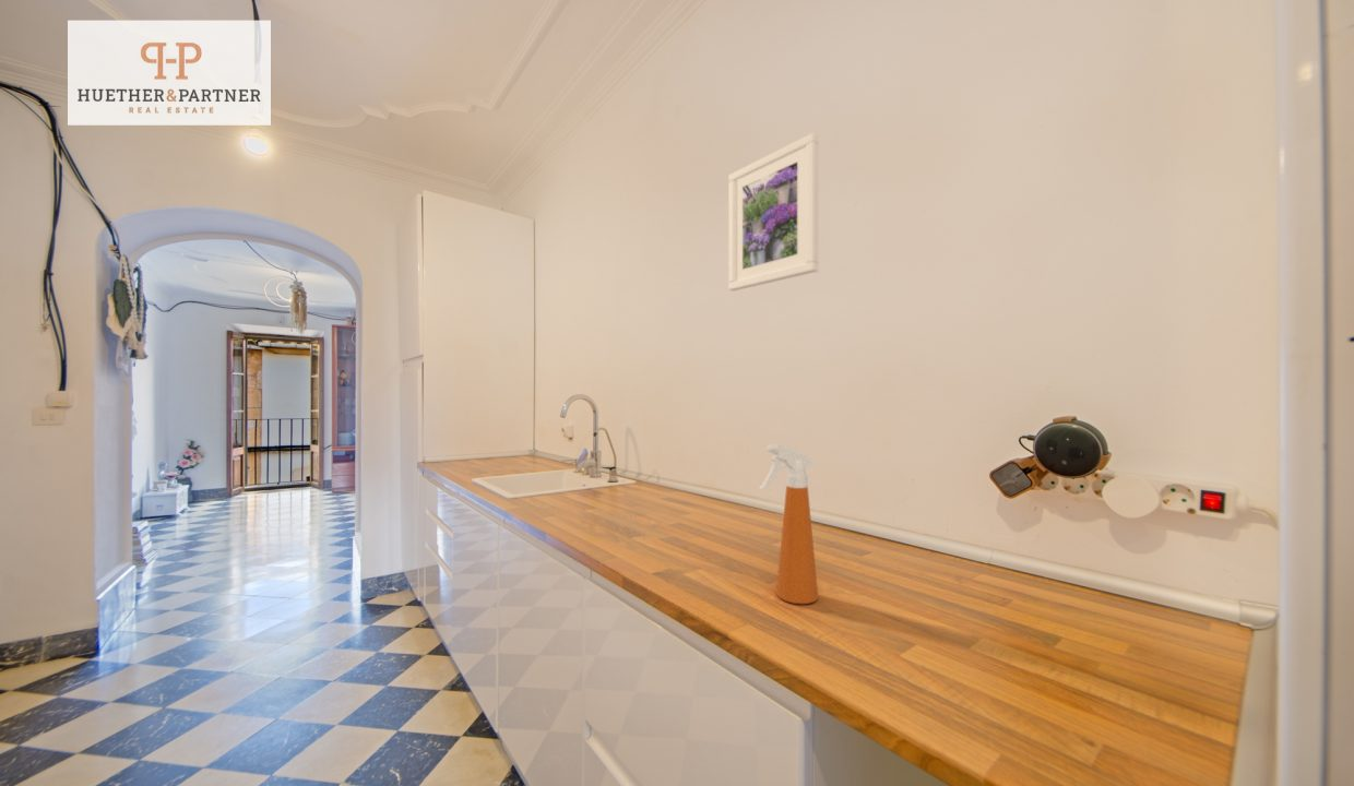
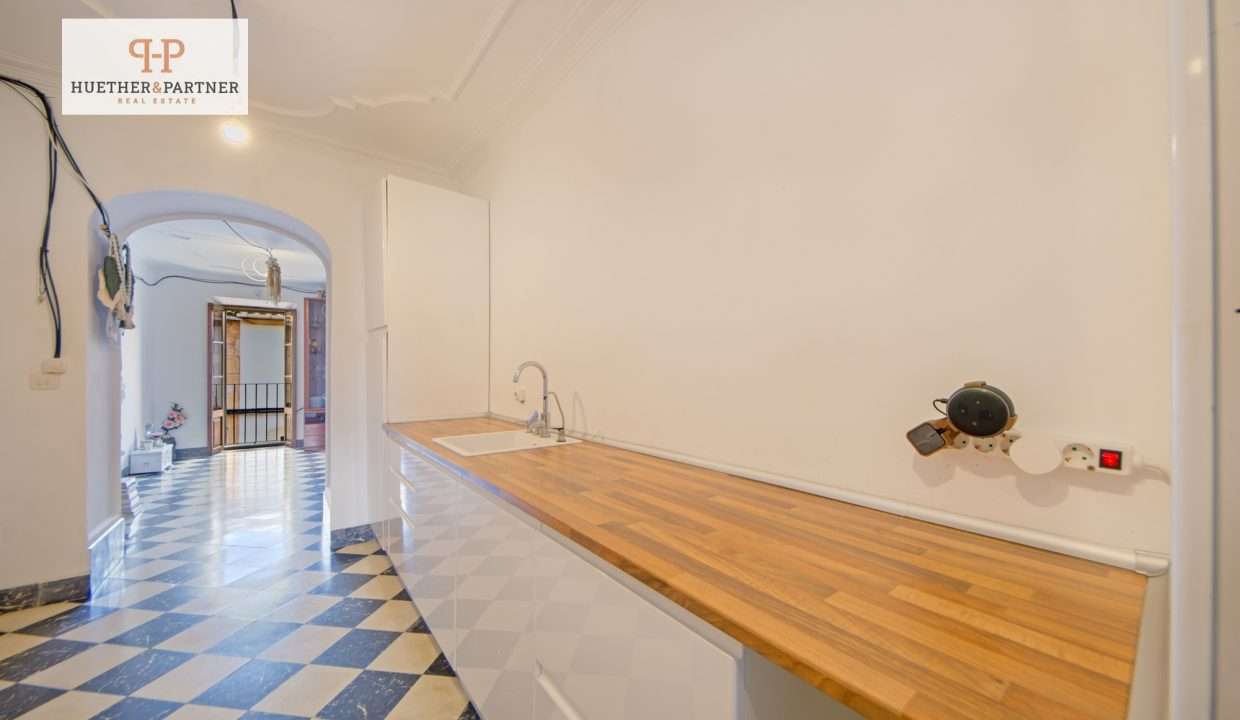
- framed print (769, 218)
- spray bottle (787, 520)
